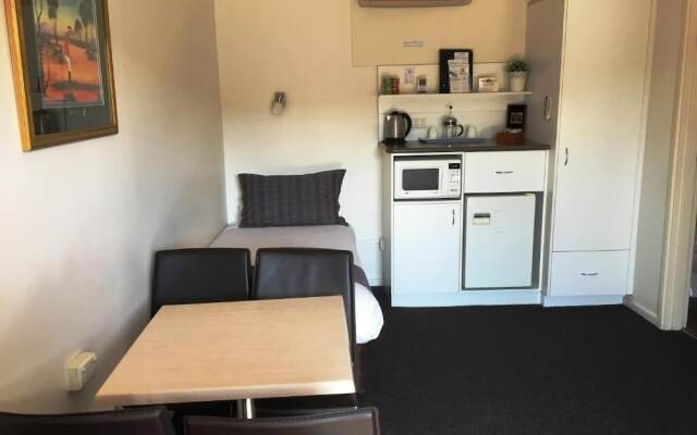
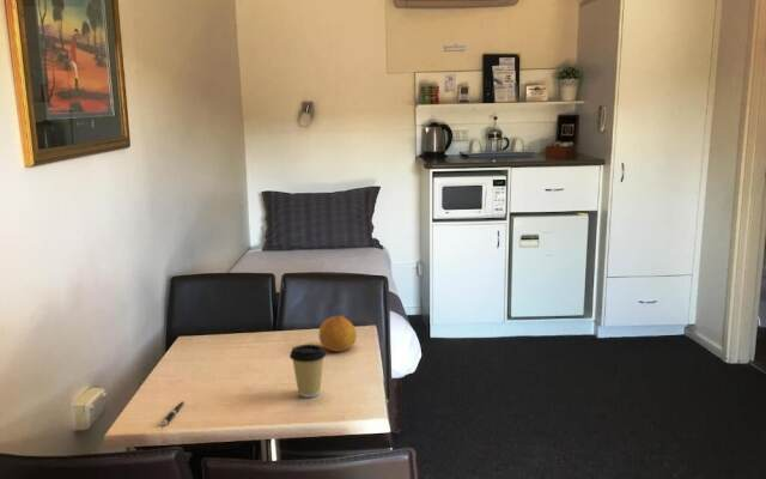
+ coffee cup (308, 370)
+ fruit (338, 332)
+ pen (175, 410)
